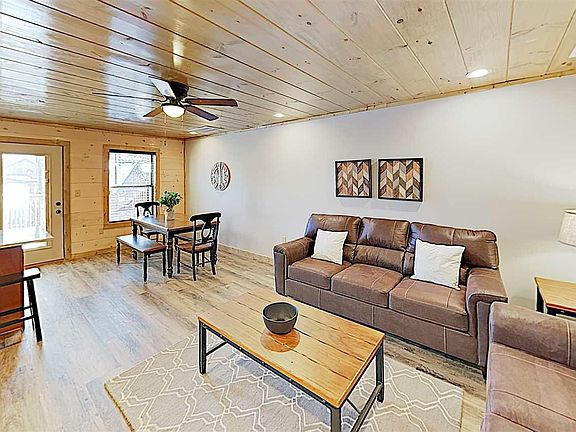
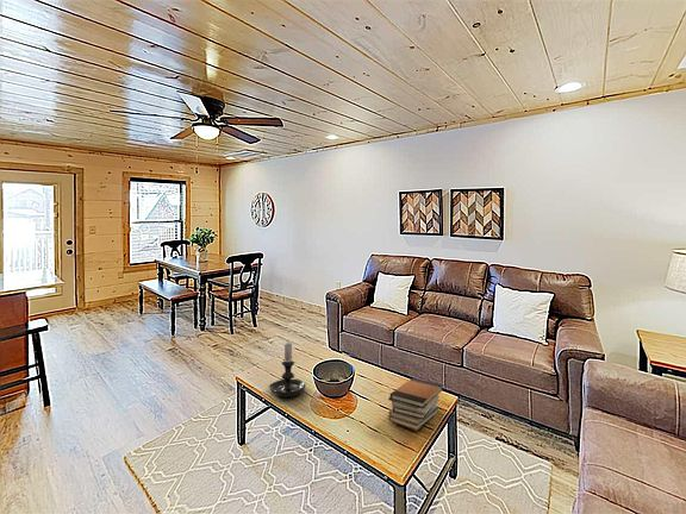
+ candle holder (287, 365)
+ book stack (416, 402)
